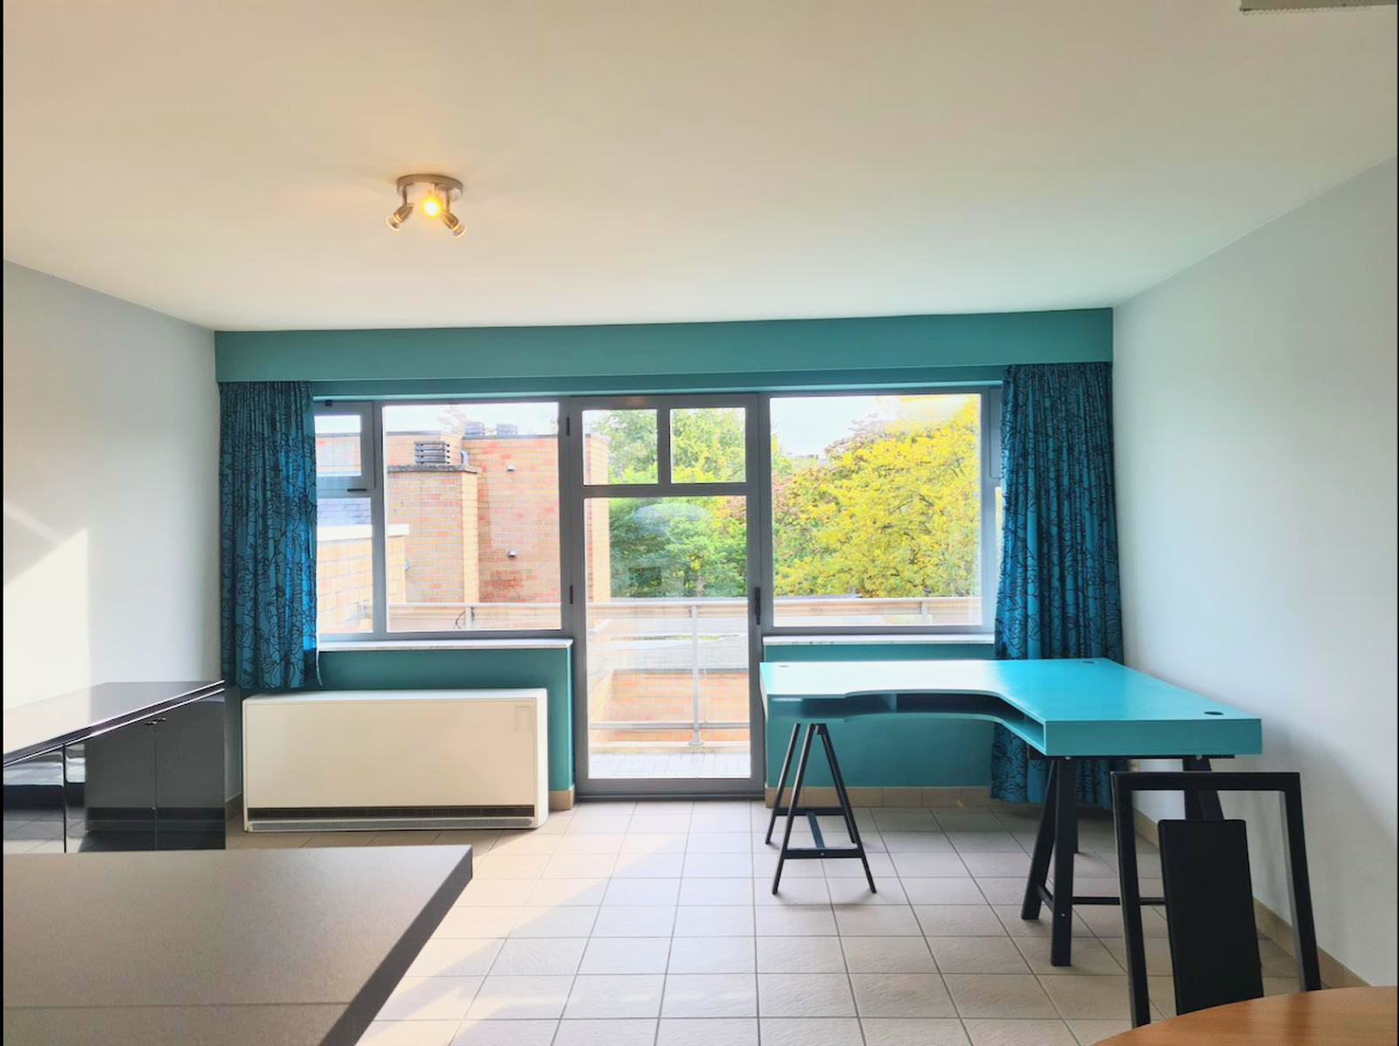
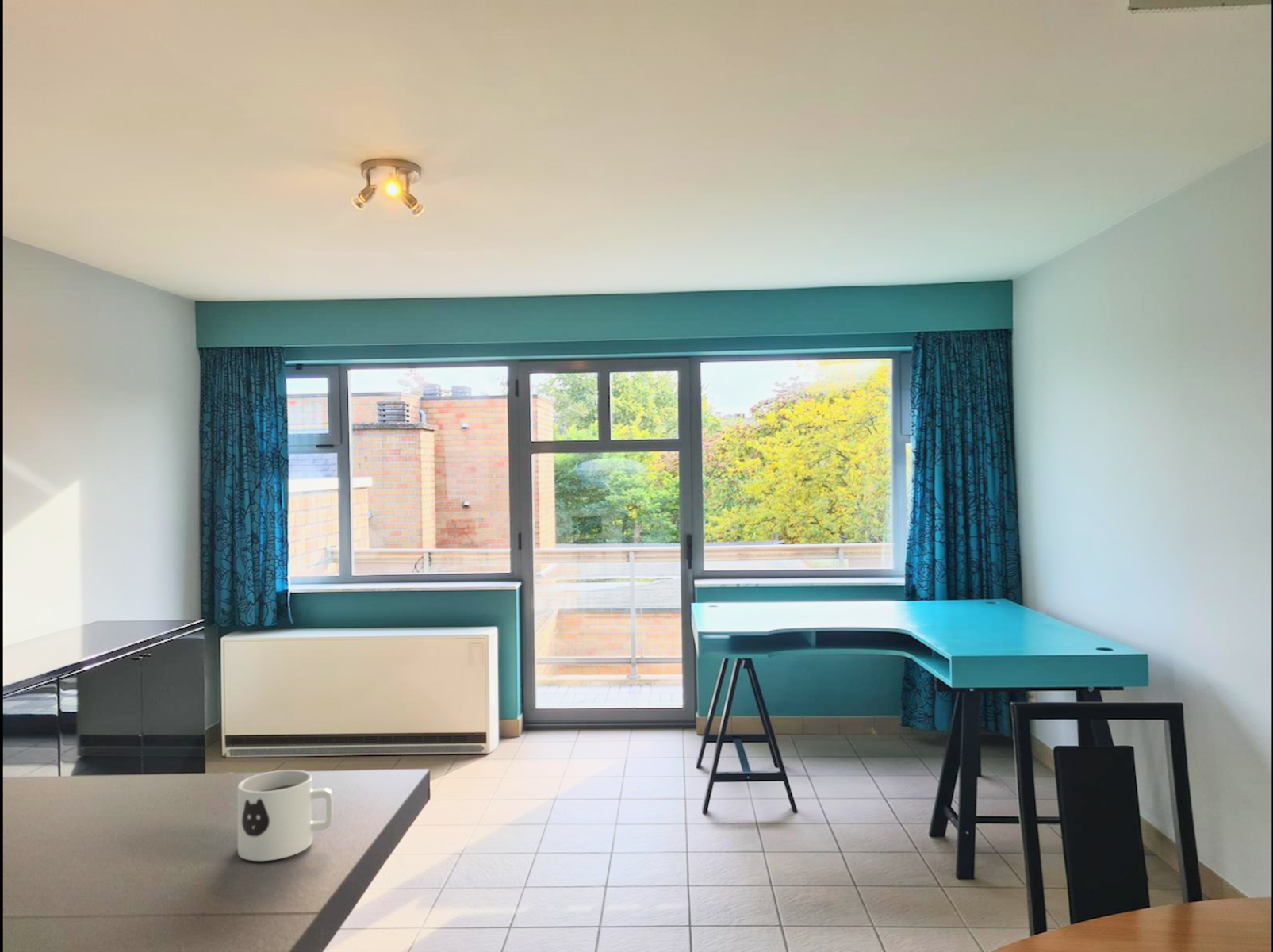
+ mug (284, 811)
